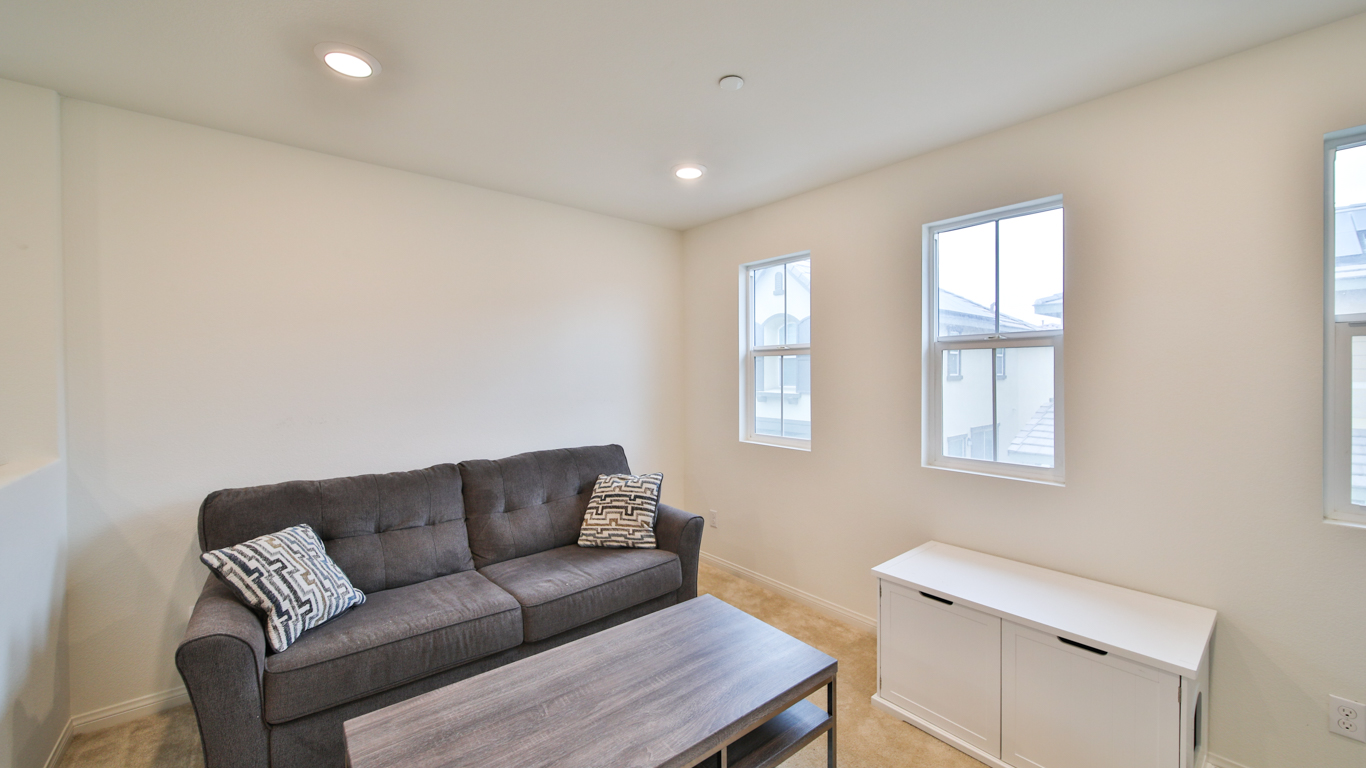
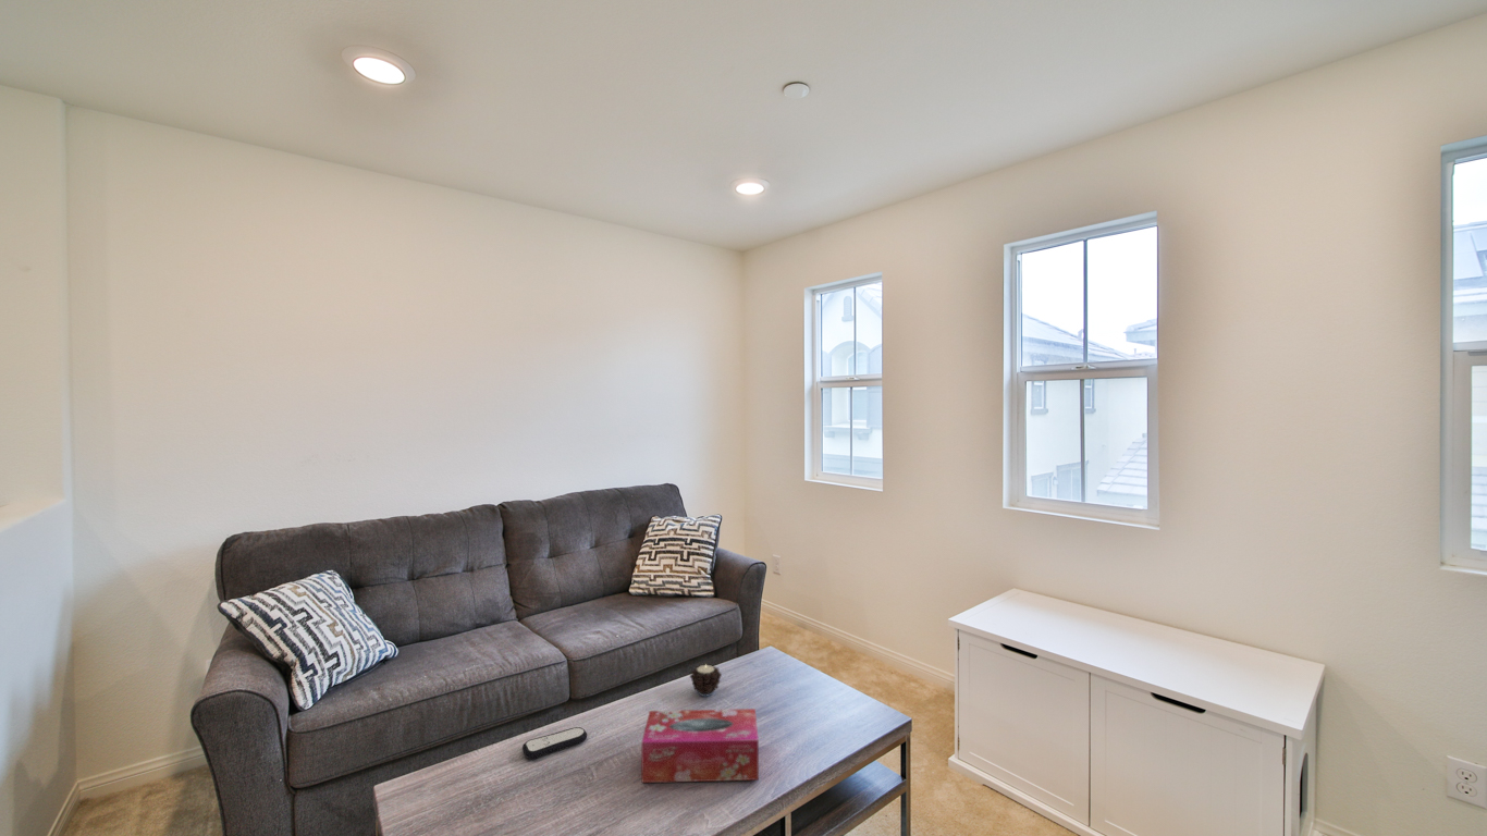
+ candle (705, 677)
+ remote control (555, 741)
+ tissue box (701, 743)
